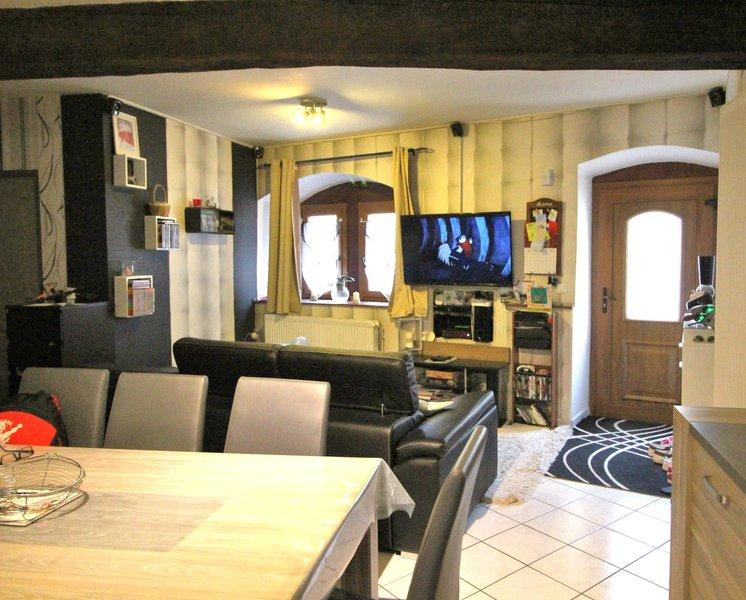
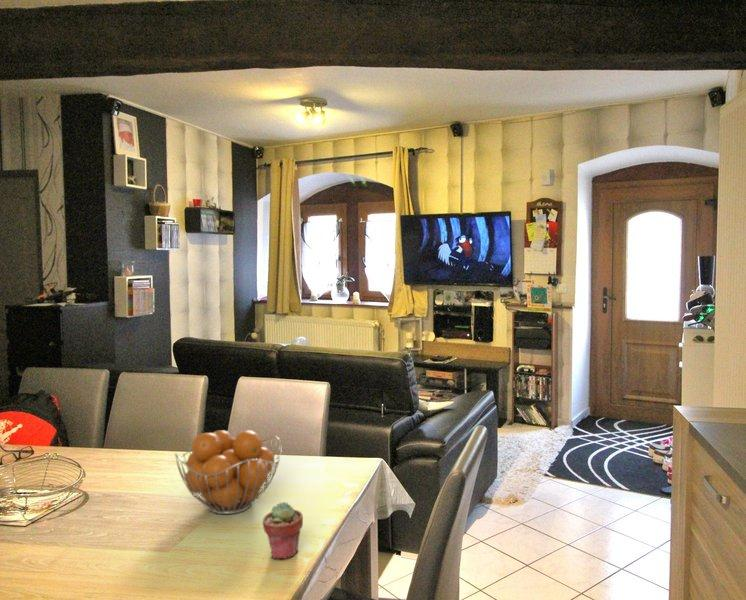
+ fruit basket (229, 468)
+ potted succulent (283, 527)
